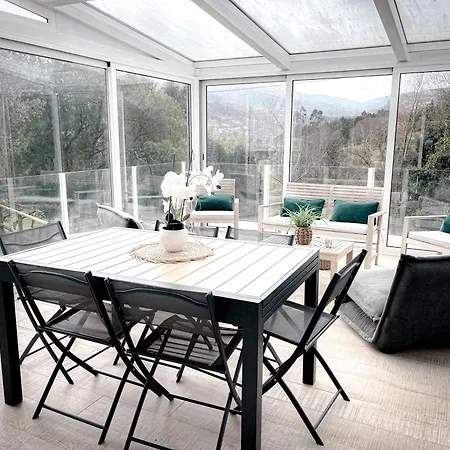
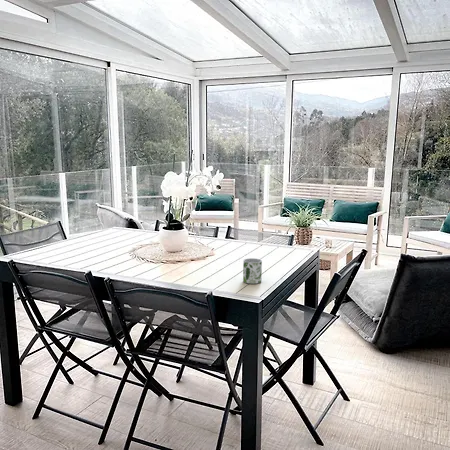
+ mug (253, 269)
